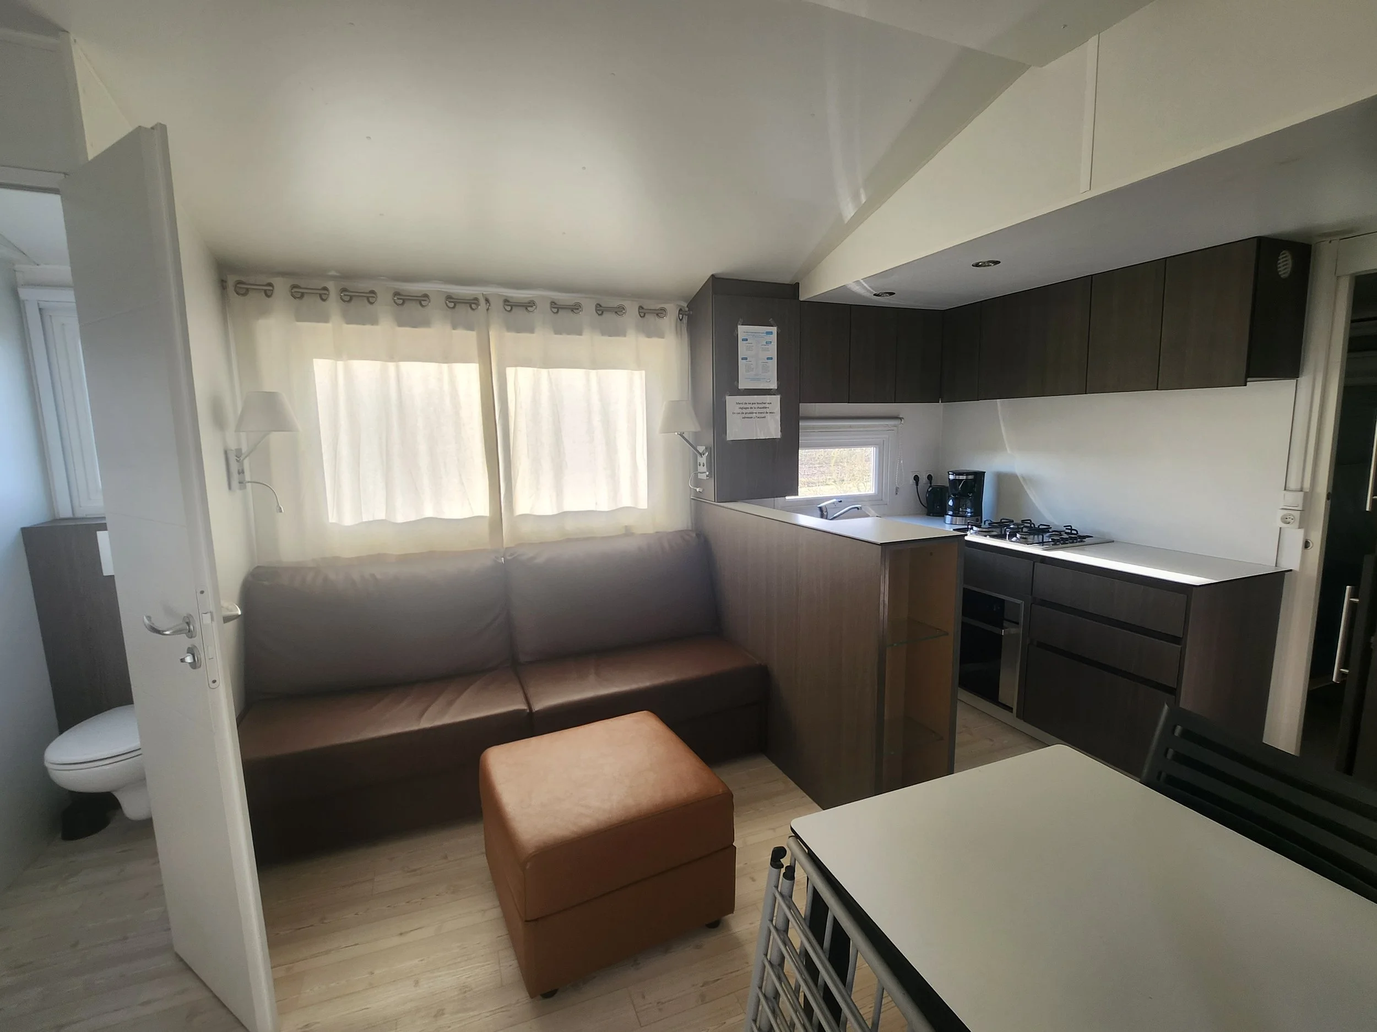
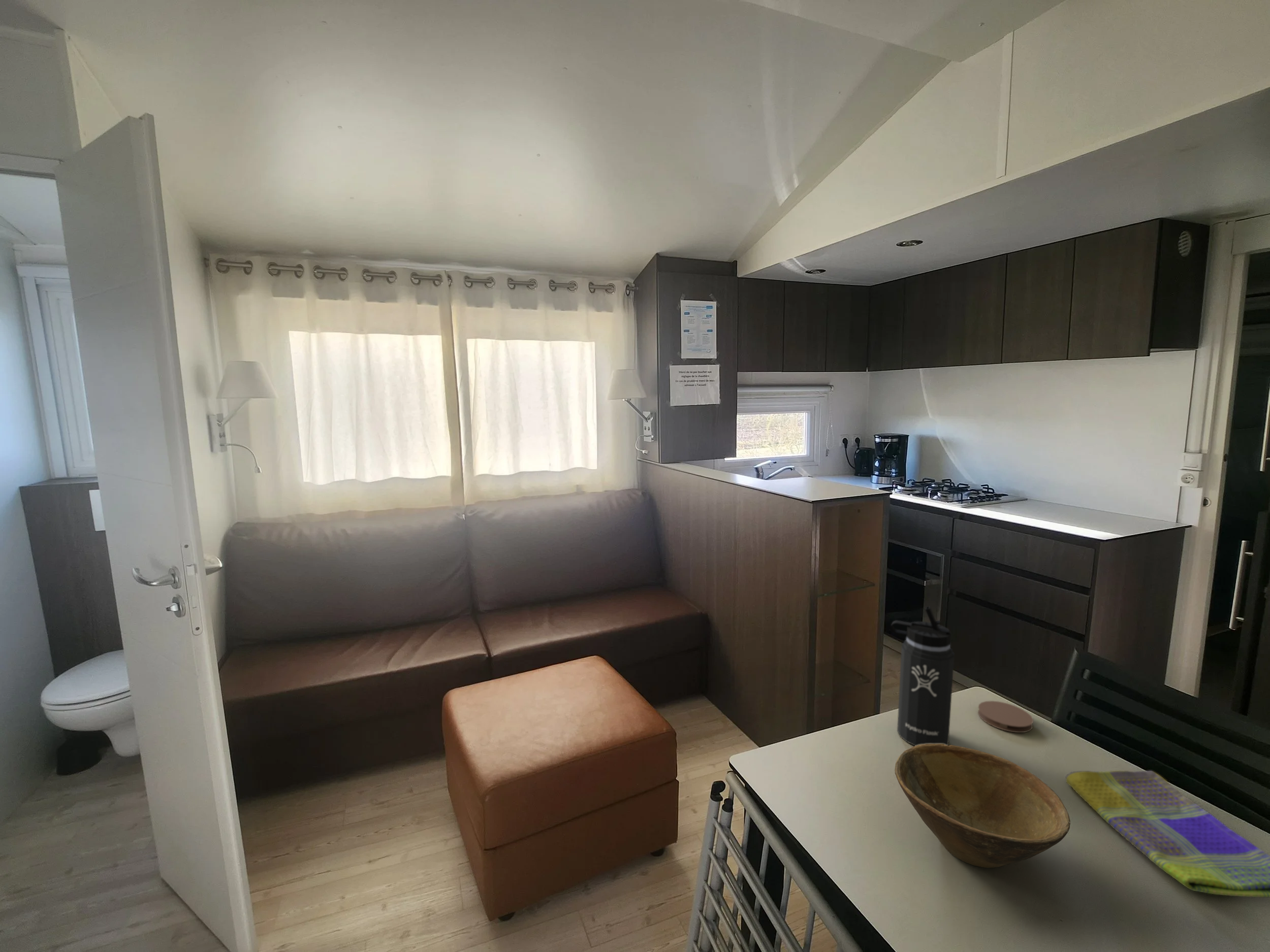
+ dish towel (1168, 824)
+ bowl (974, 814)
+ coaster (1005, 716)
+ thermos bottle (920, 671)
